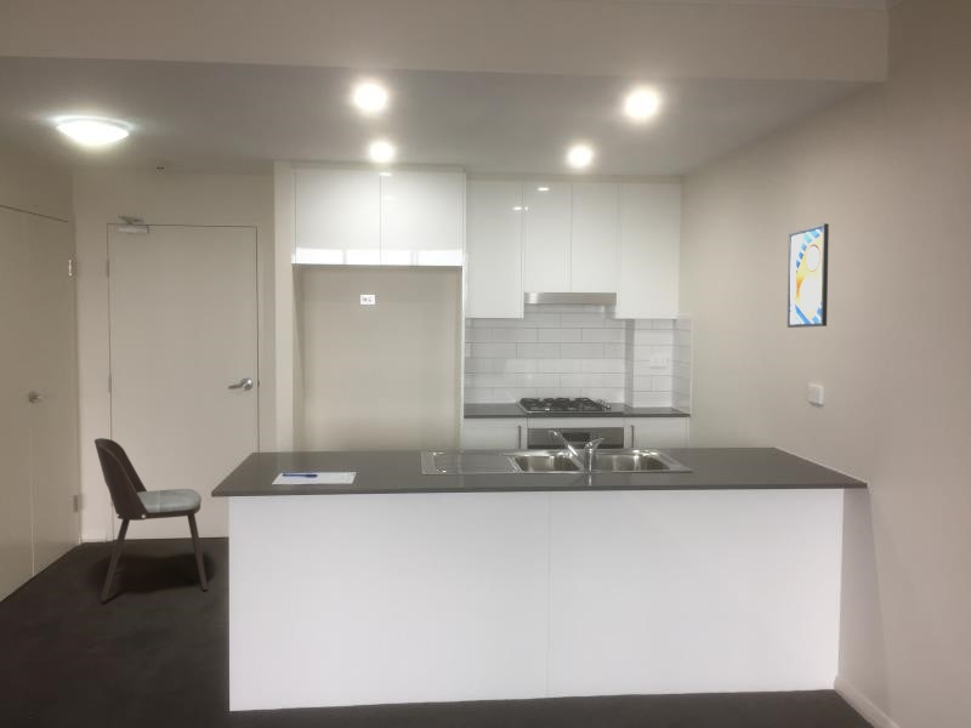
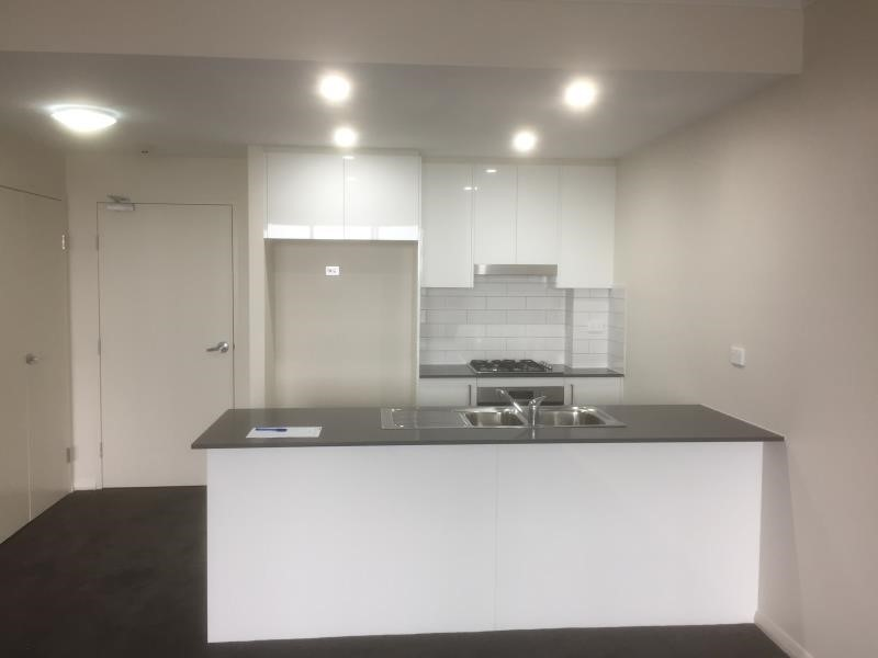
- dining chair (152, 510)
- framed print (806, 278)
